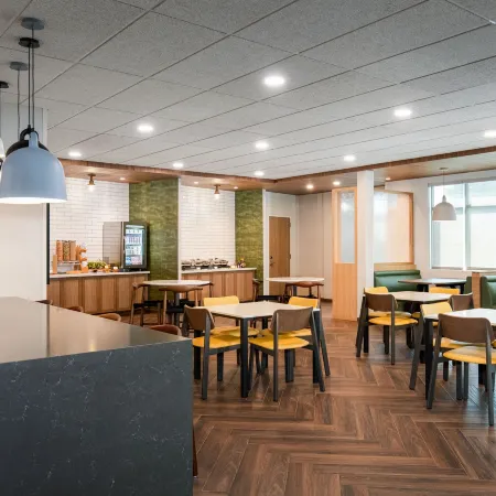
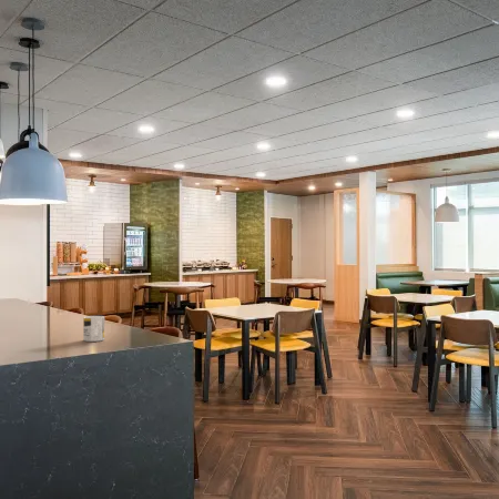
+ mug (94, 328)
